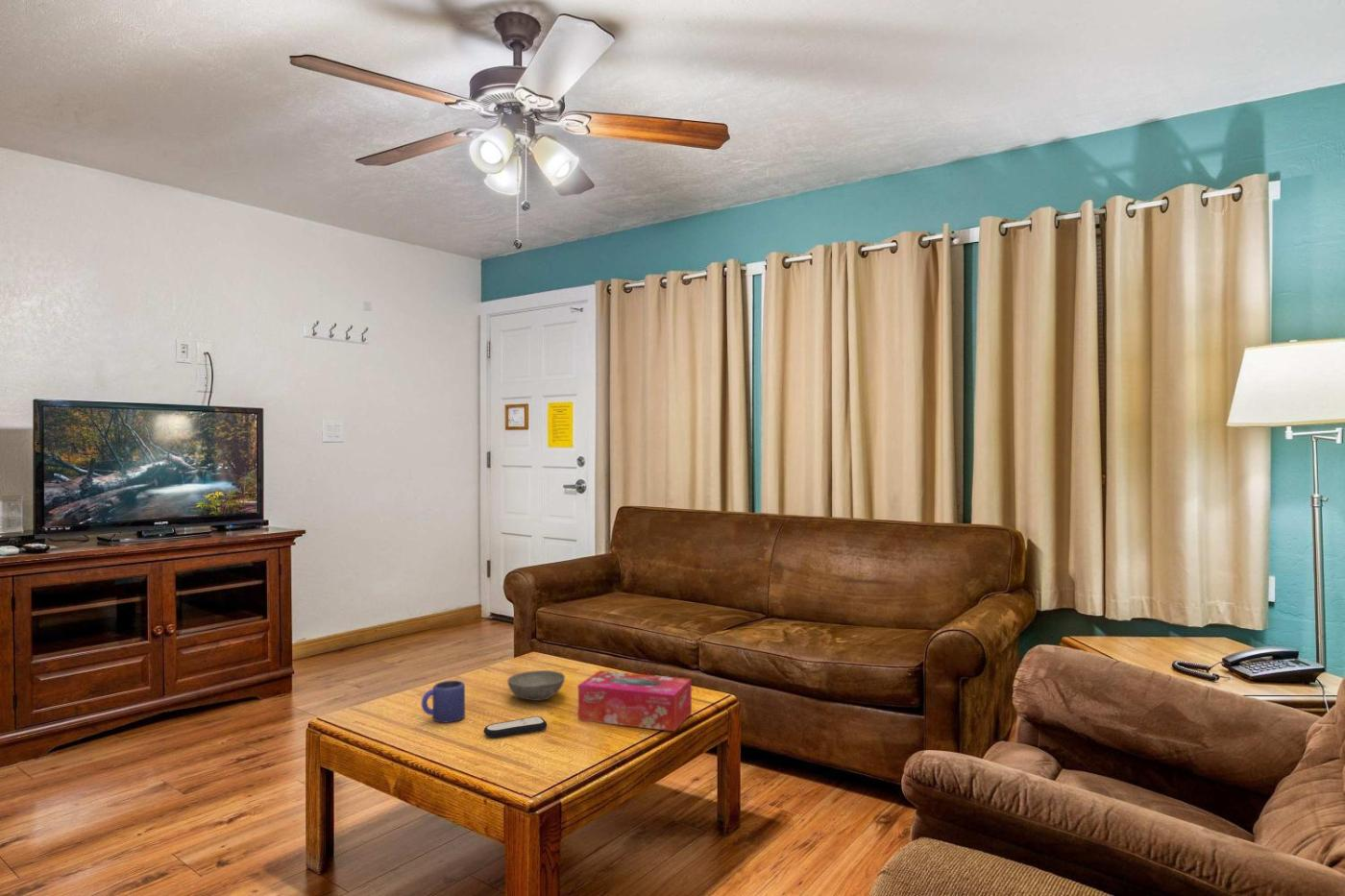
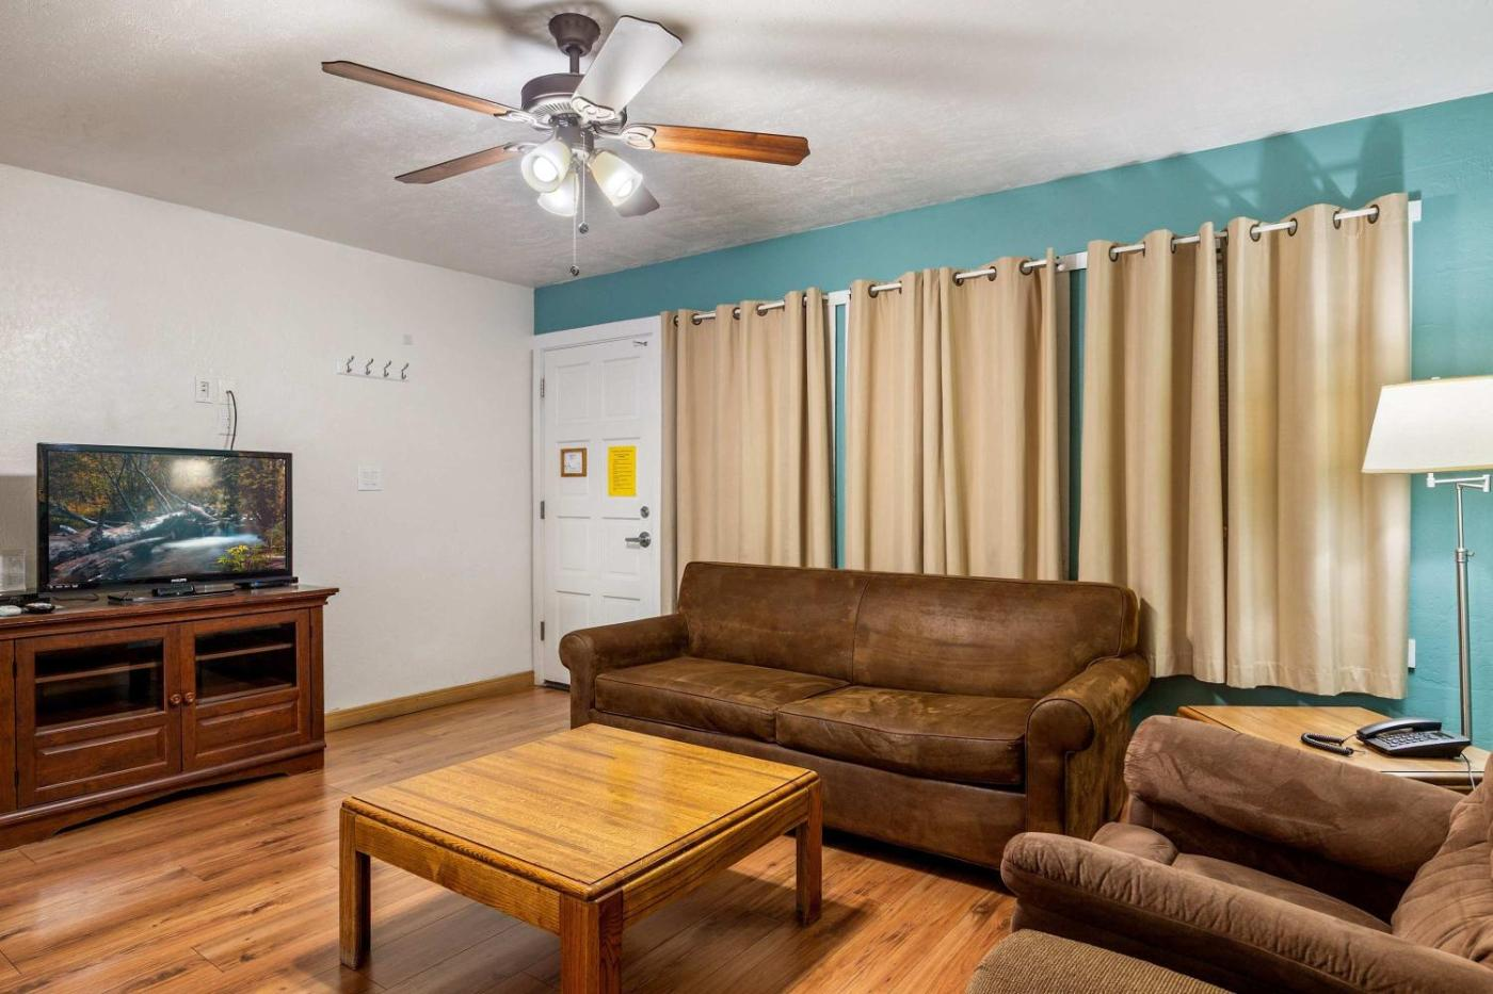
- soup bowl (536, 687)
- mug (443, 701)
- remote control (515, 726)
- tissue box (635, 699)
